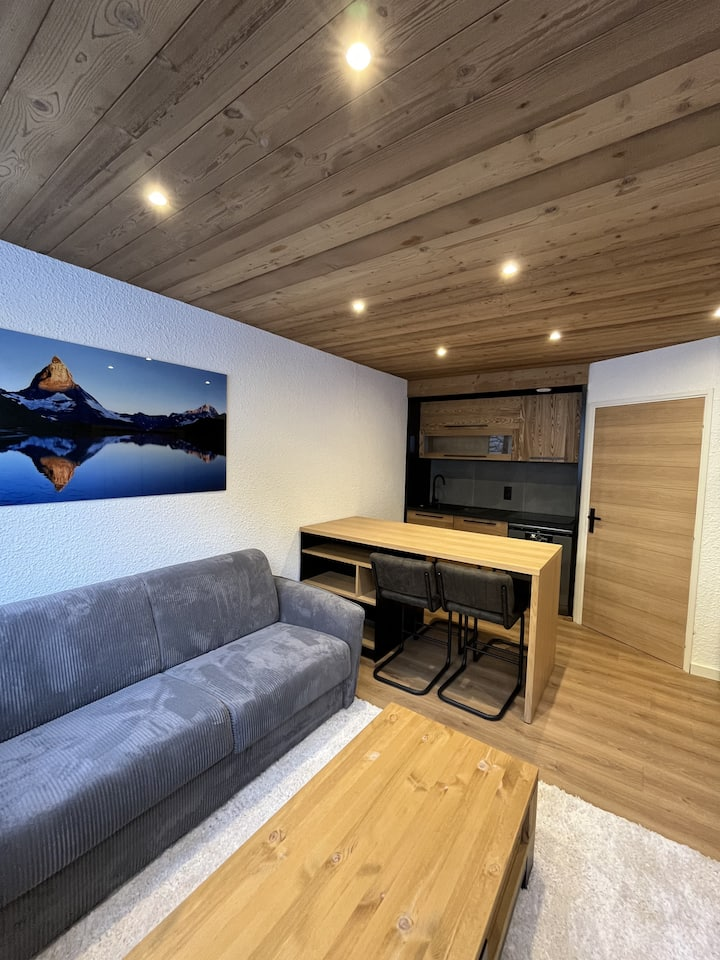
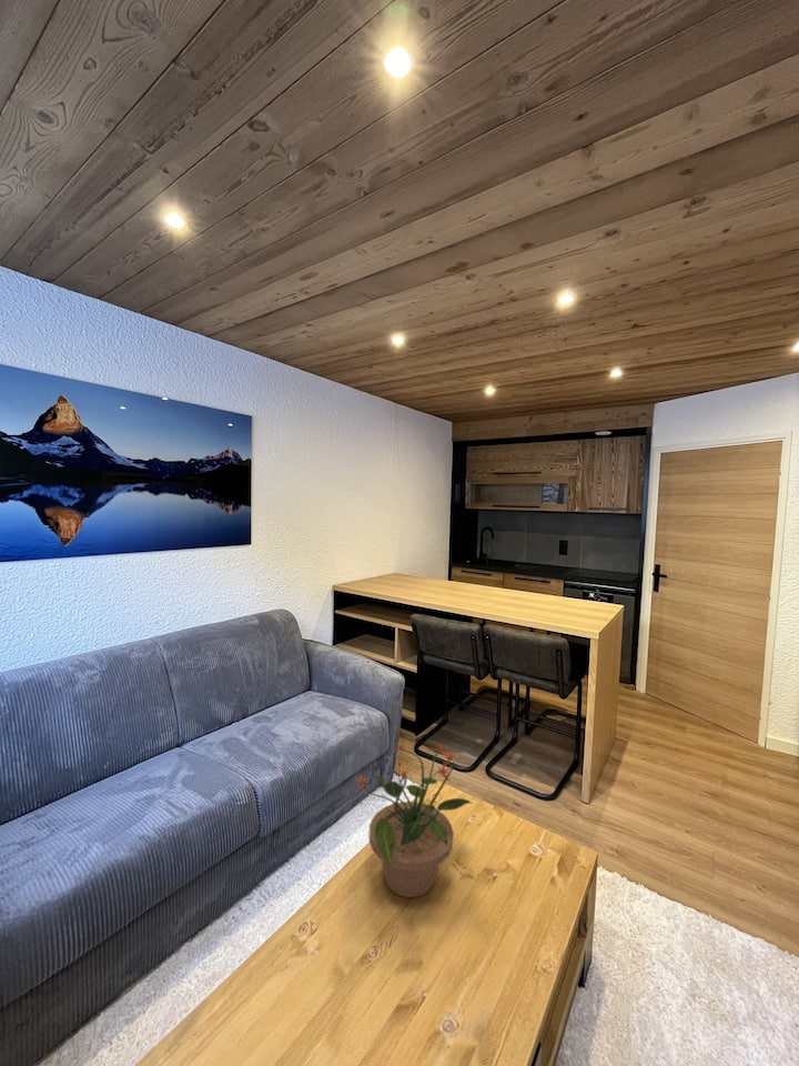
+ potted plant (417, 814)
